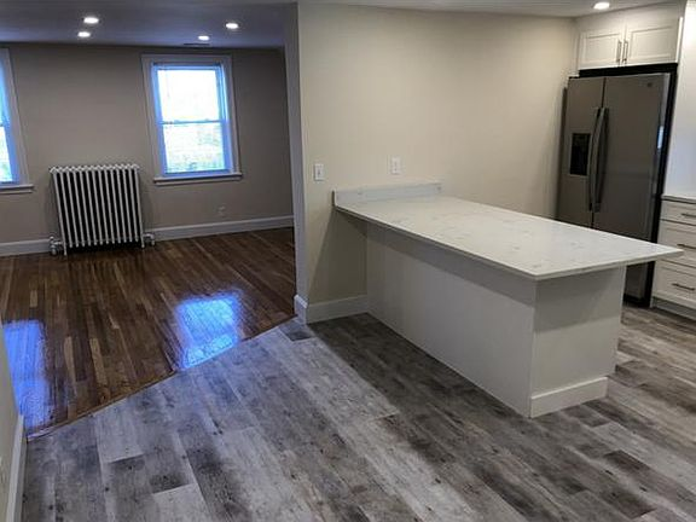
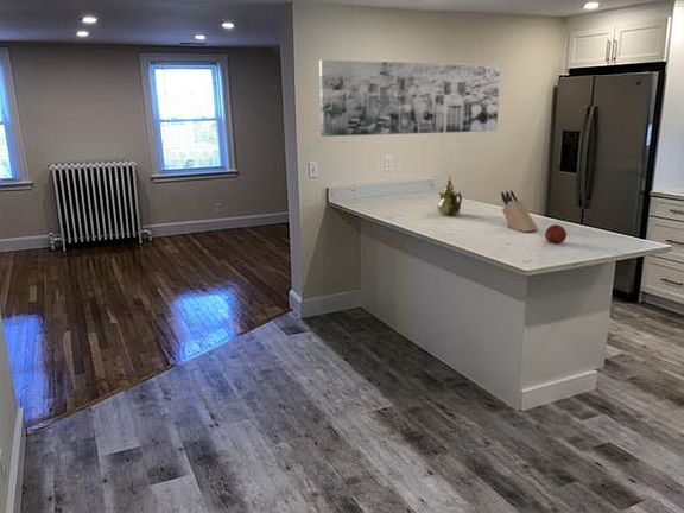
+ knife block (518, 210)
+ wall art (414, 99)
+ fruit (556, 233)
+ teapot (449, 195)
